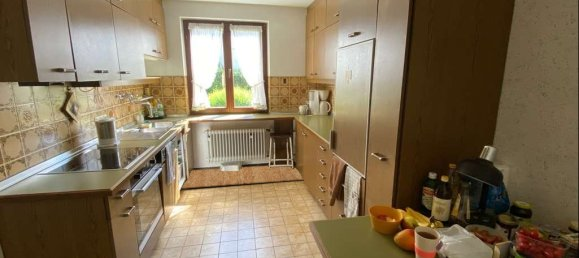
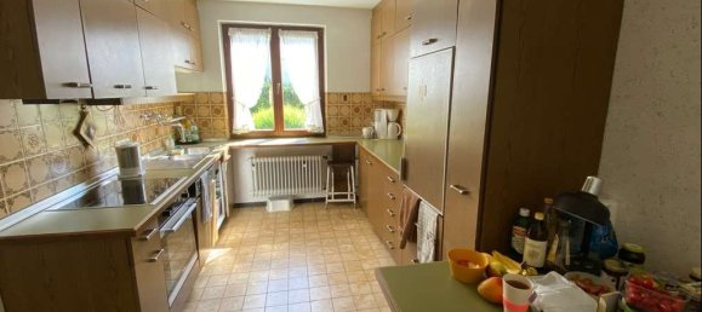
- rug (260, 173)
